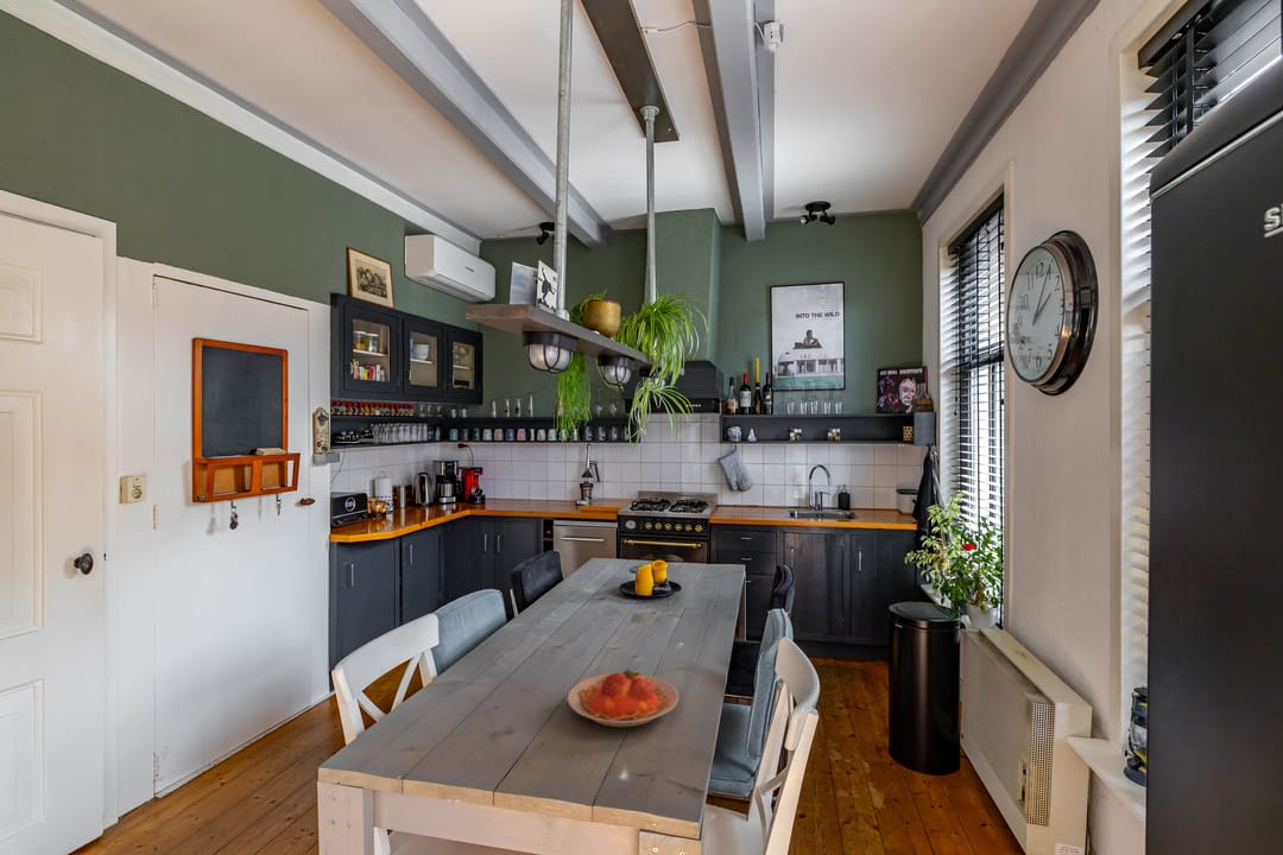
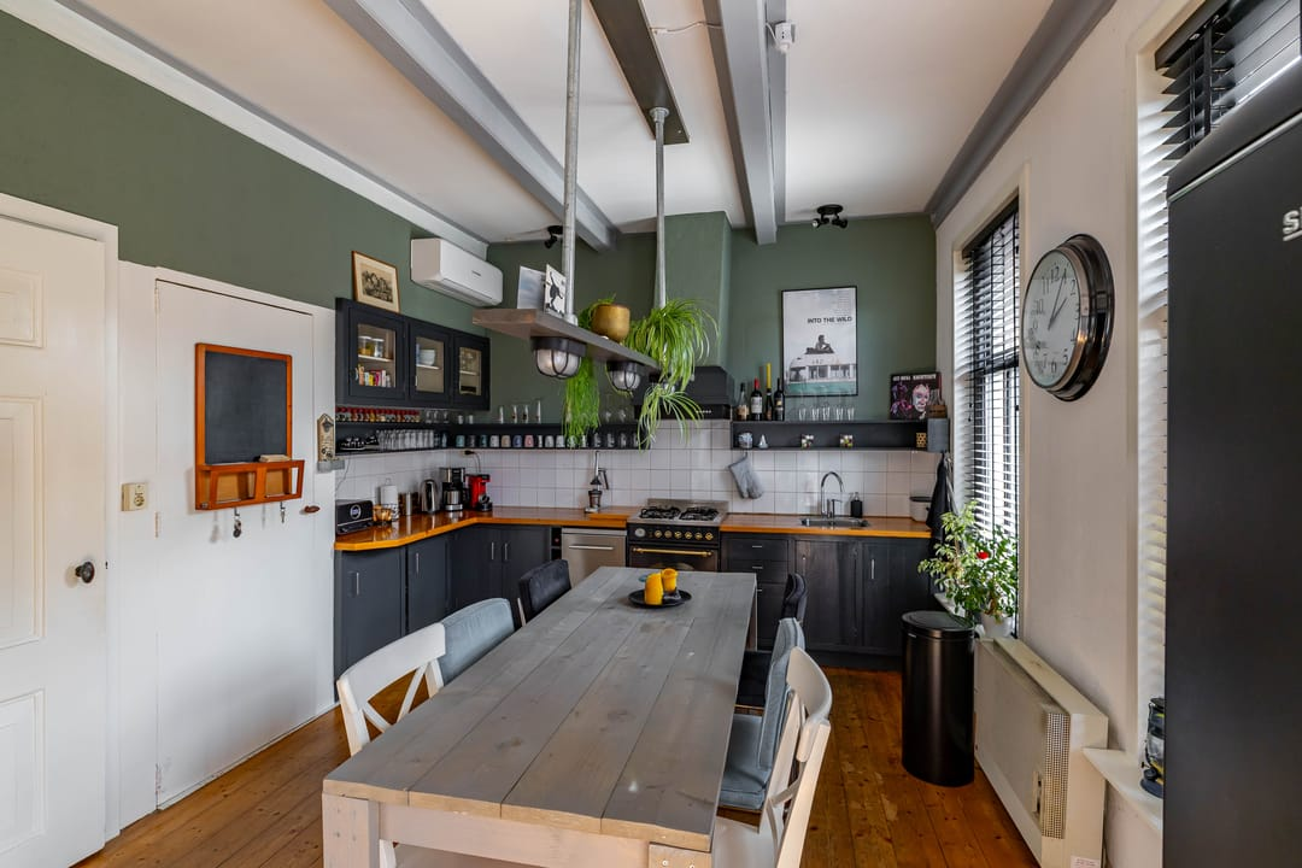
- plate (622, 689)
